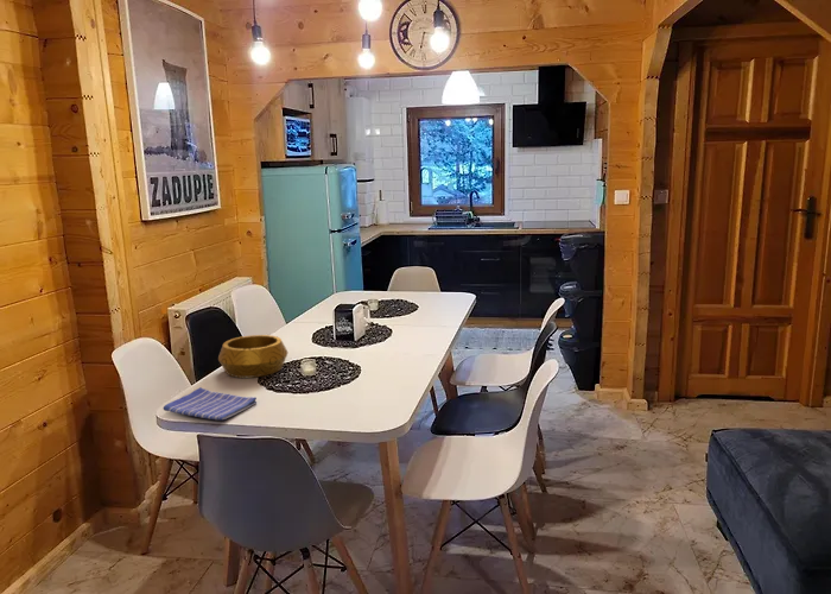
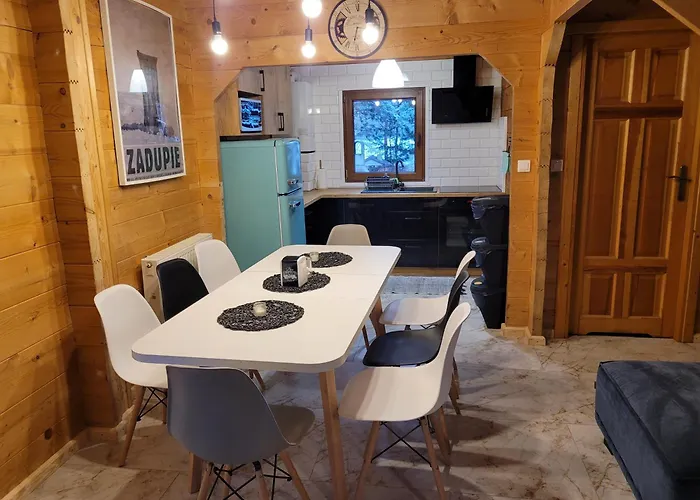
- dish towel (210, 403)
- decorative bowl (253, 355)
